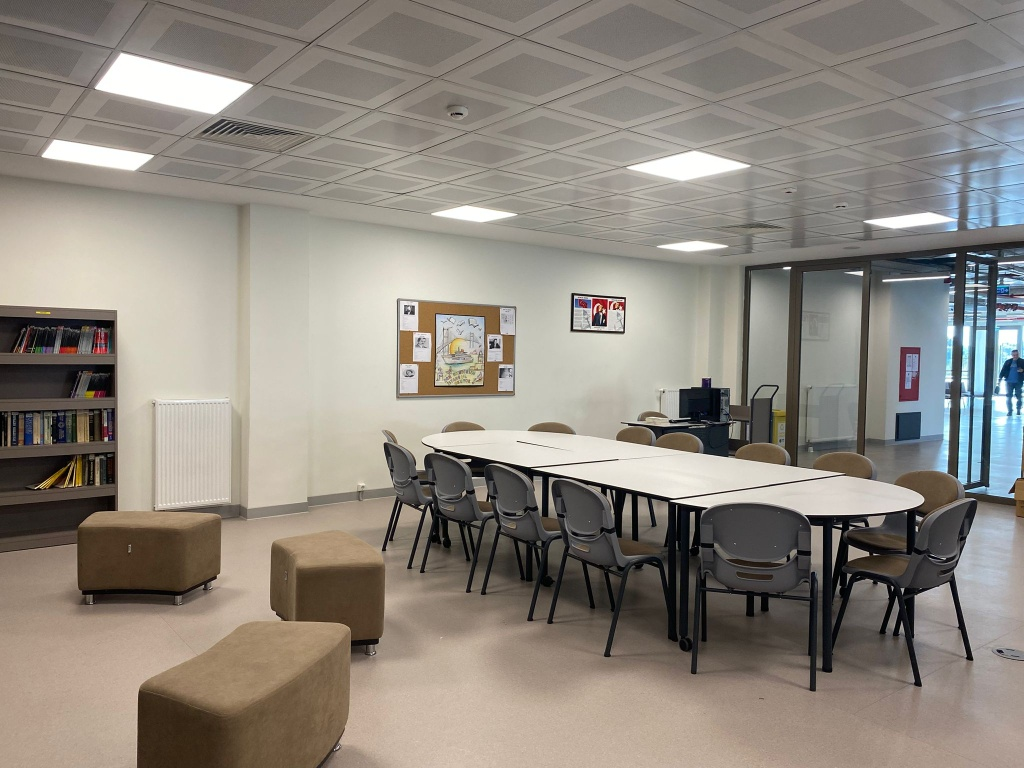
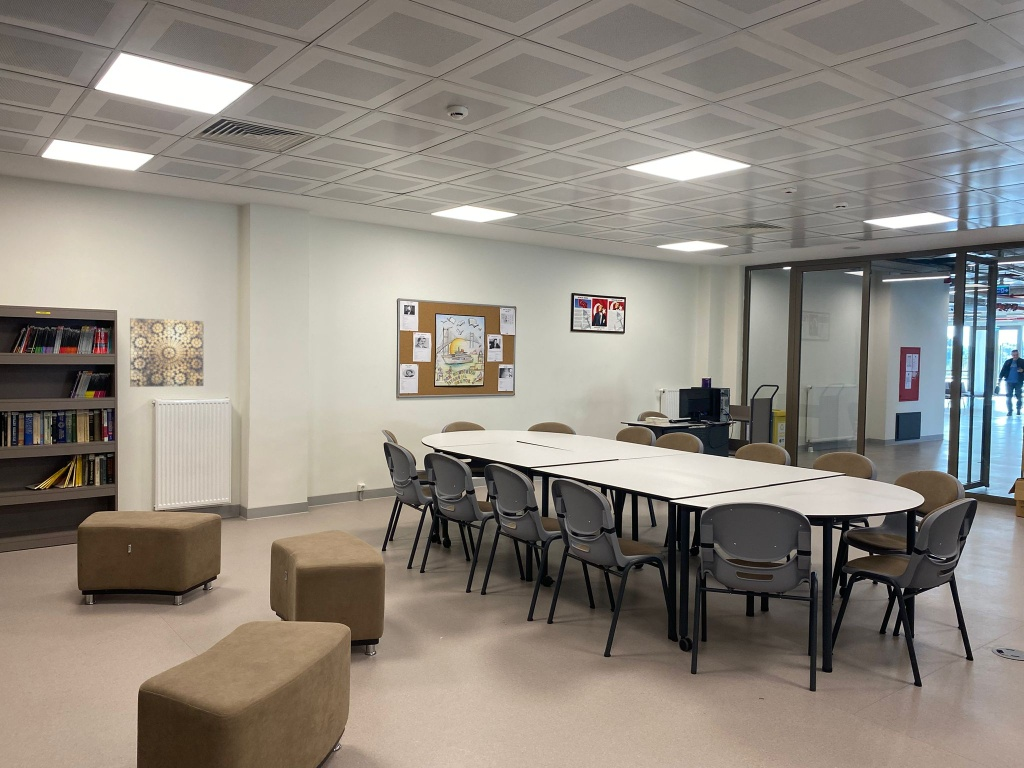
+ wall art (167, 353)
